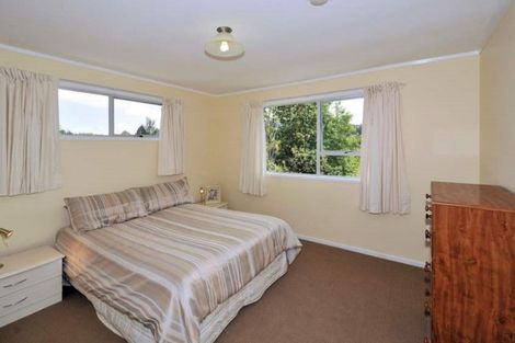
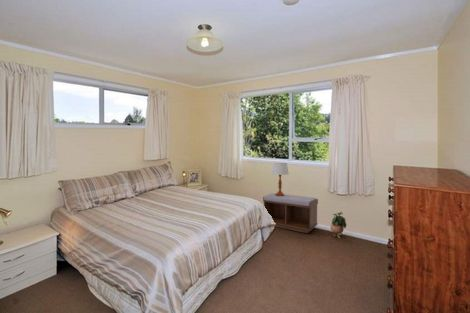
+ potted plant (338, 224)
+ table lamp (280, 179)
+ bench (289, 211)
